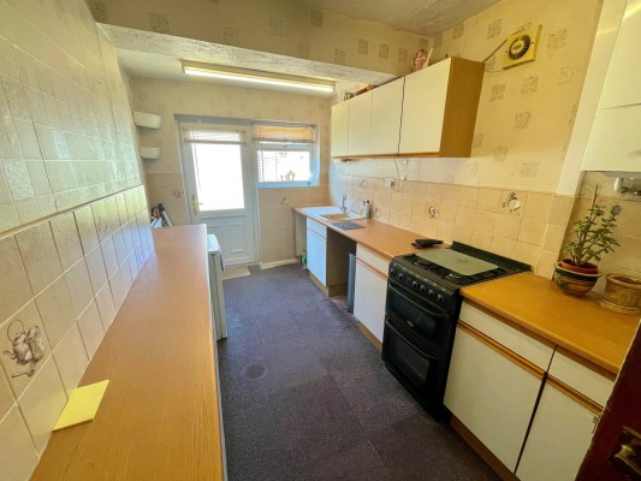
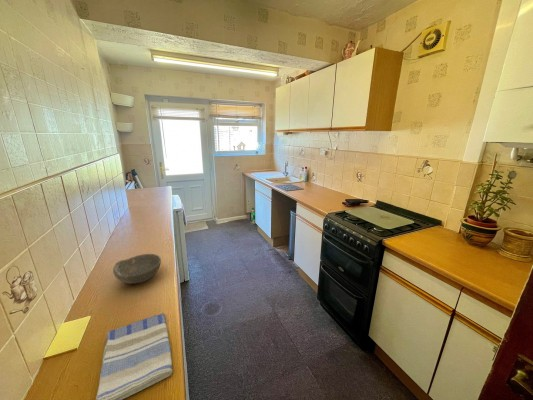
+ dish towel (136, 351)
+ bowl (139, 270)
